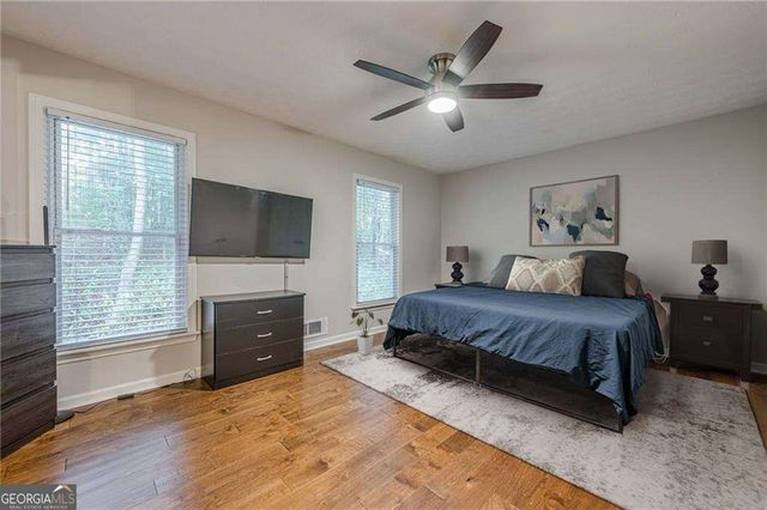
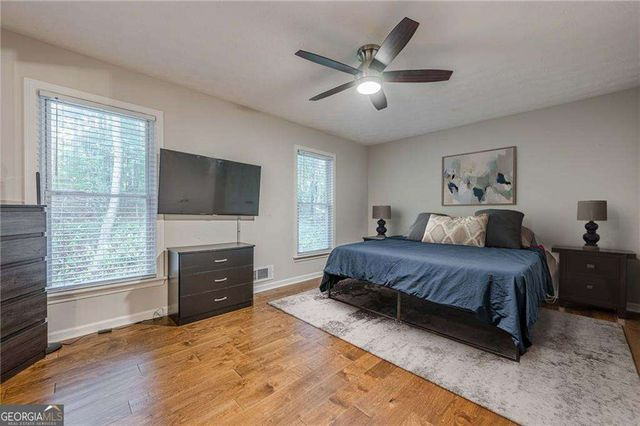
- house plant (367, 332)
